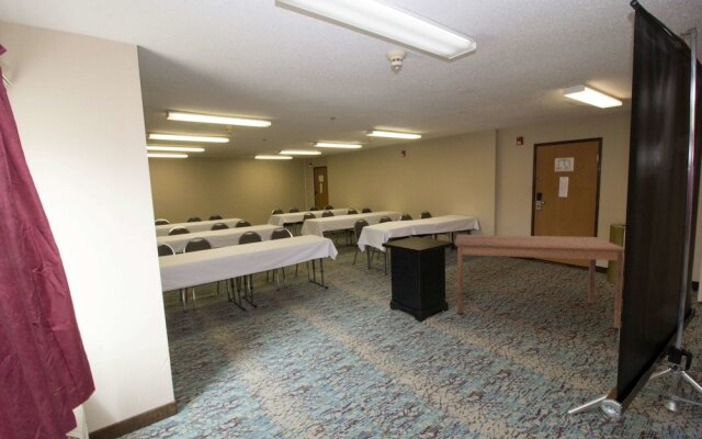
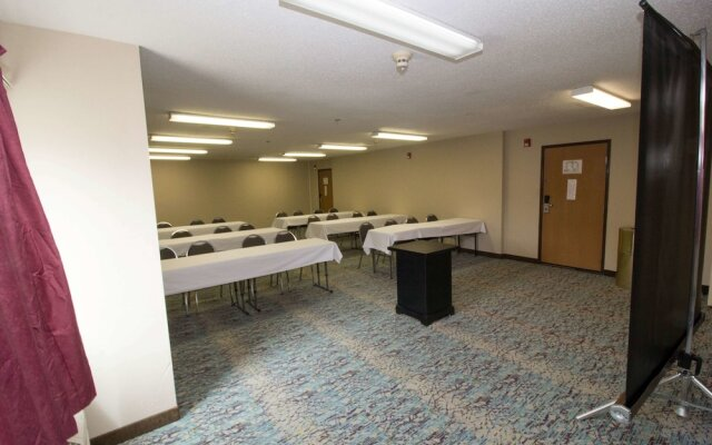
- dining table (528, 256)
